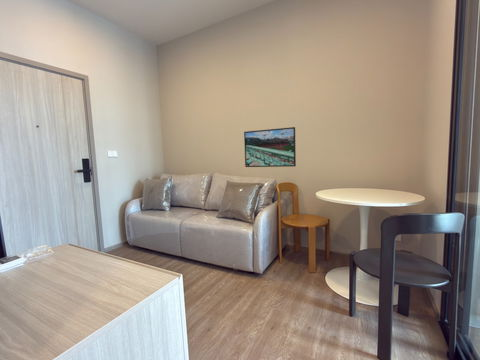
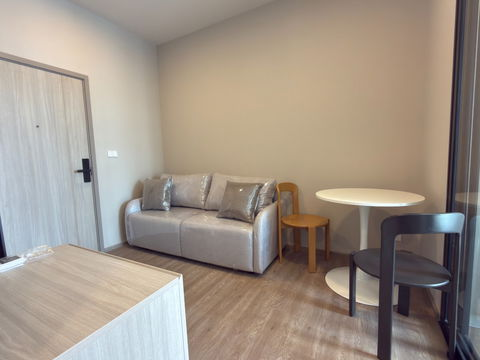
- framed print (268, 148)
